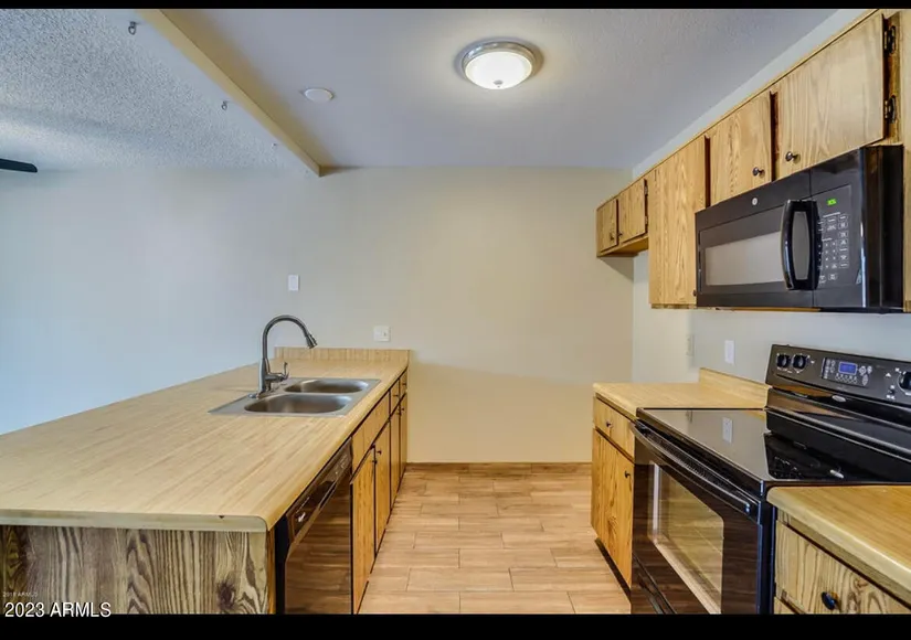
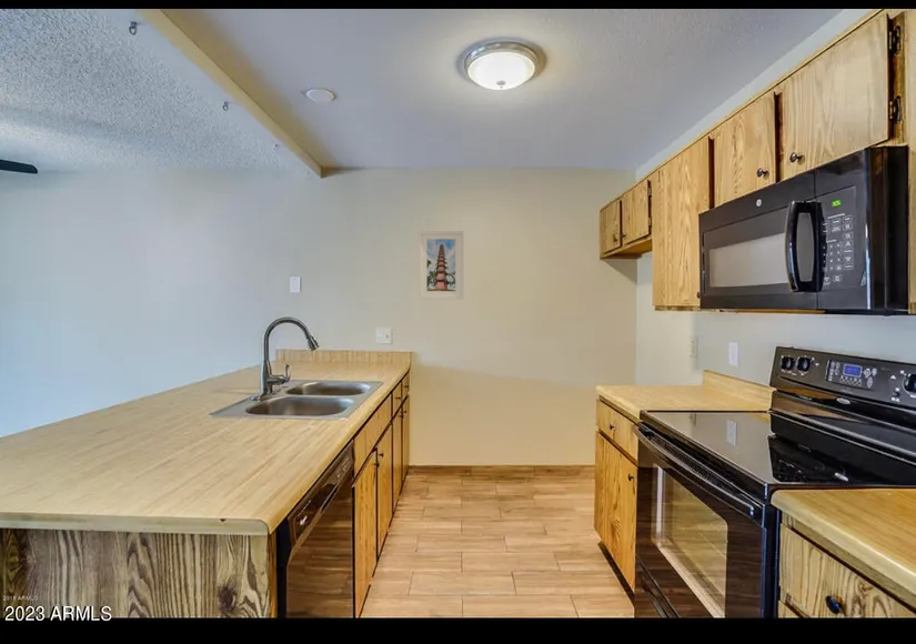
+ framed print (441, 264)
